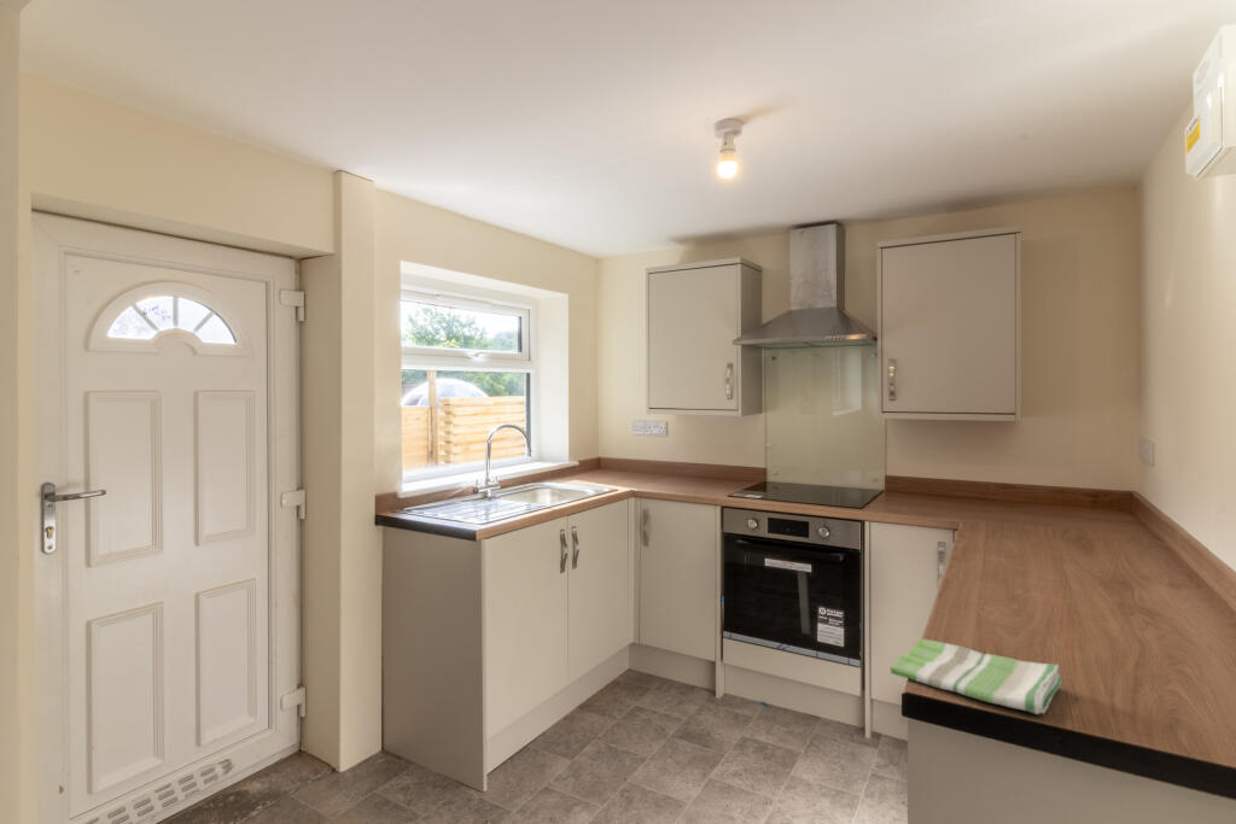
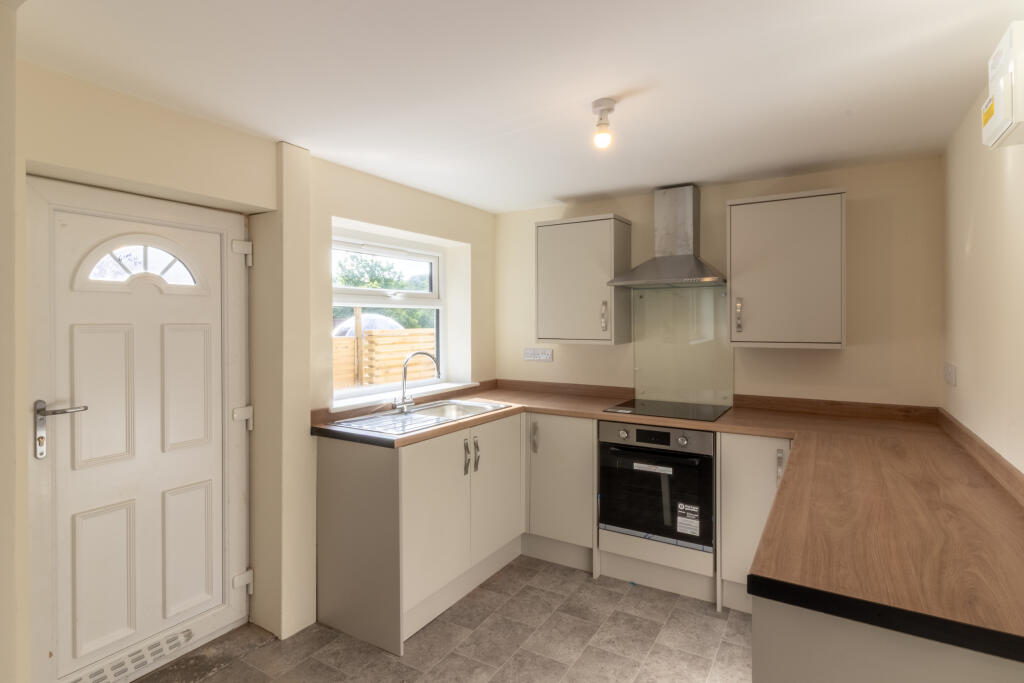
- dish towel (974, 670)
